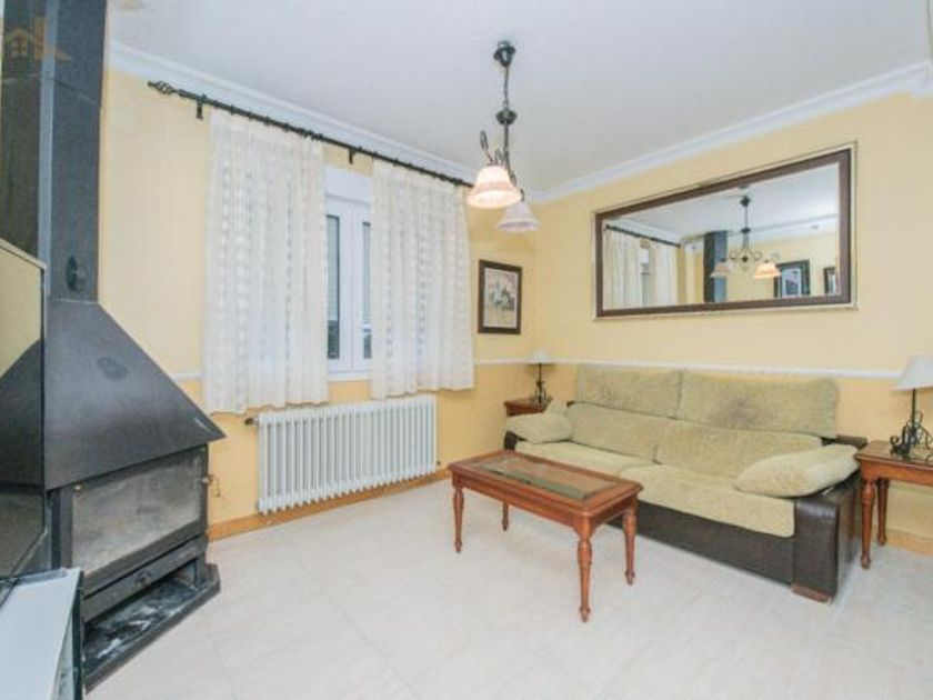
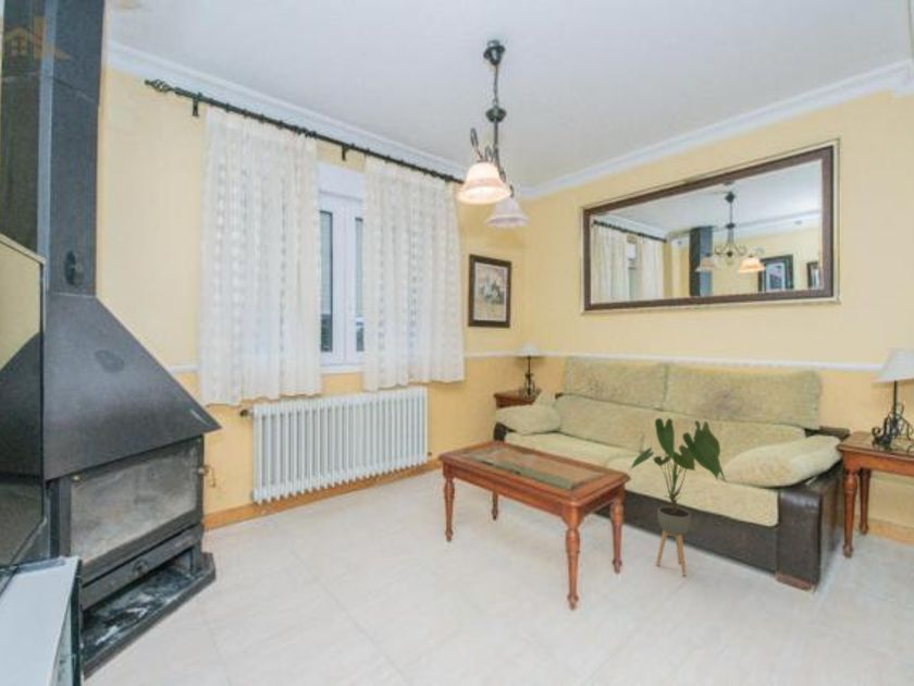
+ house plant (680, 497)
